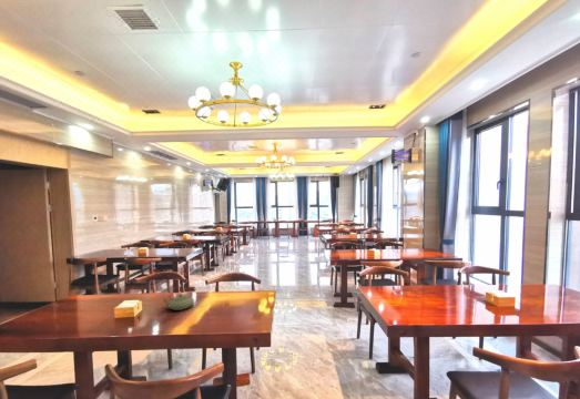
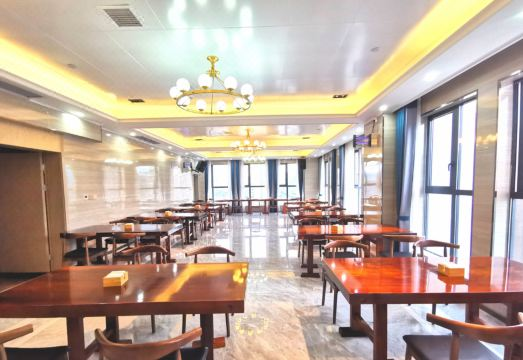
- teapot (179, 297)
